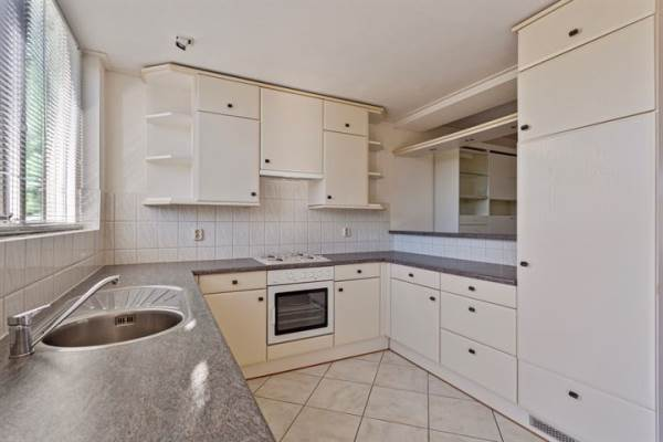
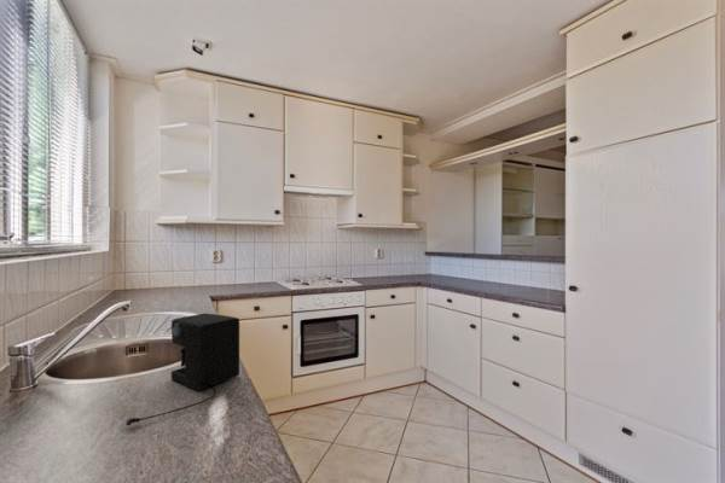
+ coffee maker (181, 357)
